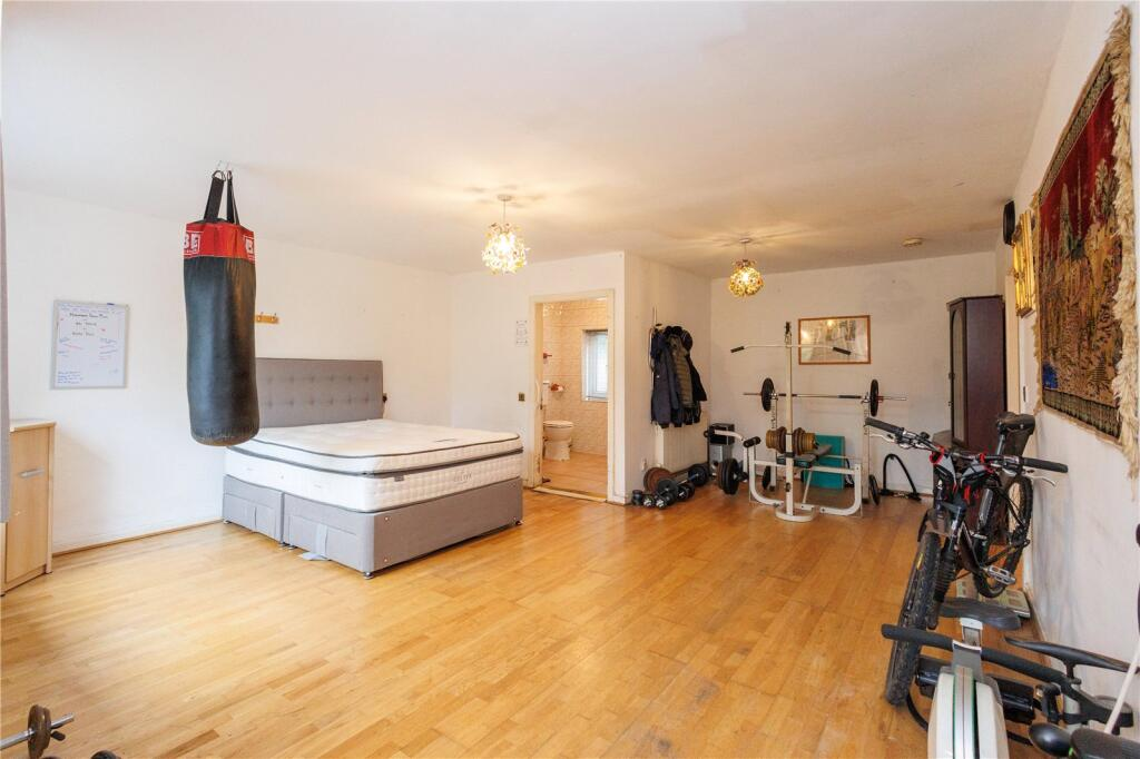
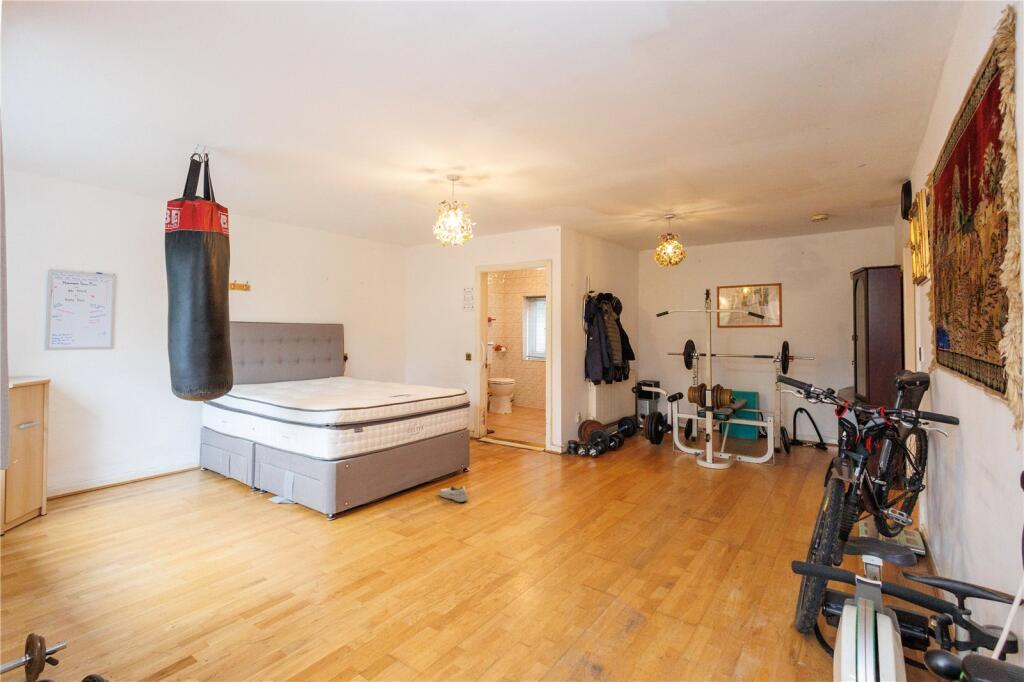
+ shoe (453, 490)
